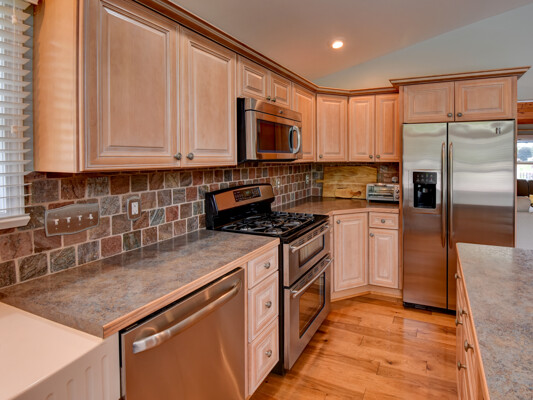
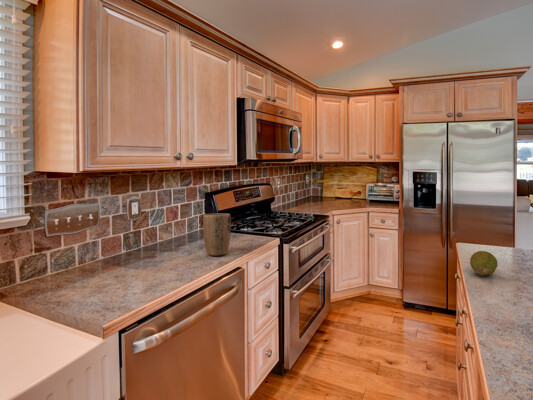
+ plant pot (217, 234)
+ fruit (483, 263)
